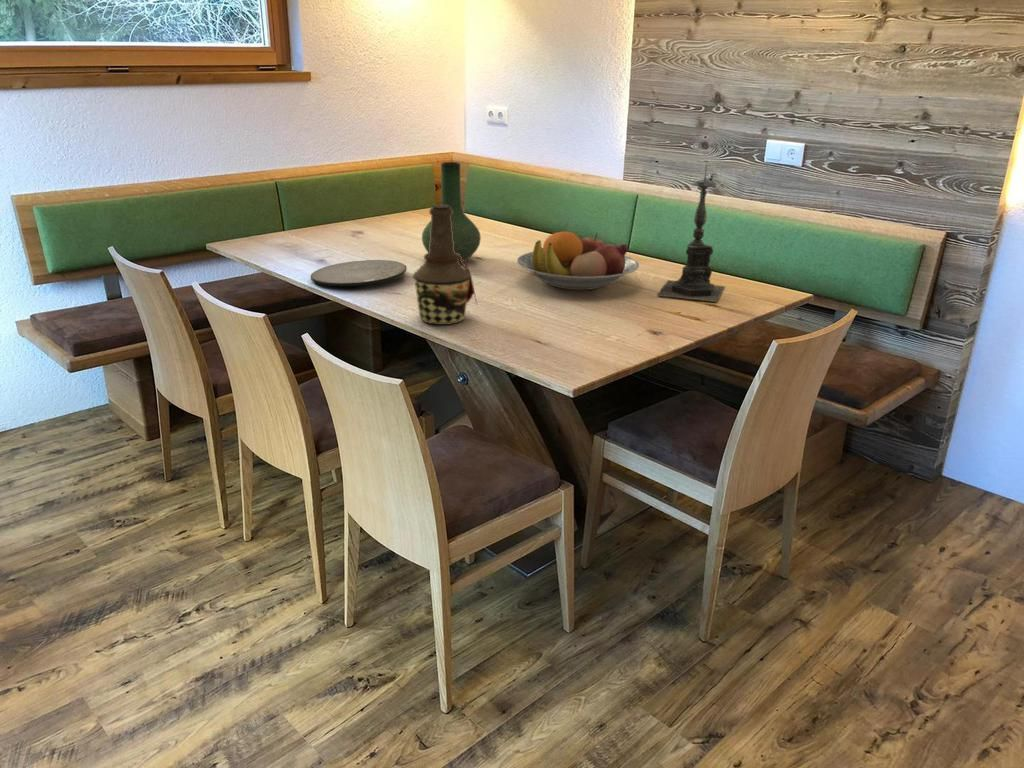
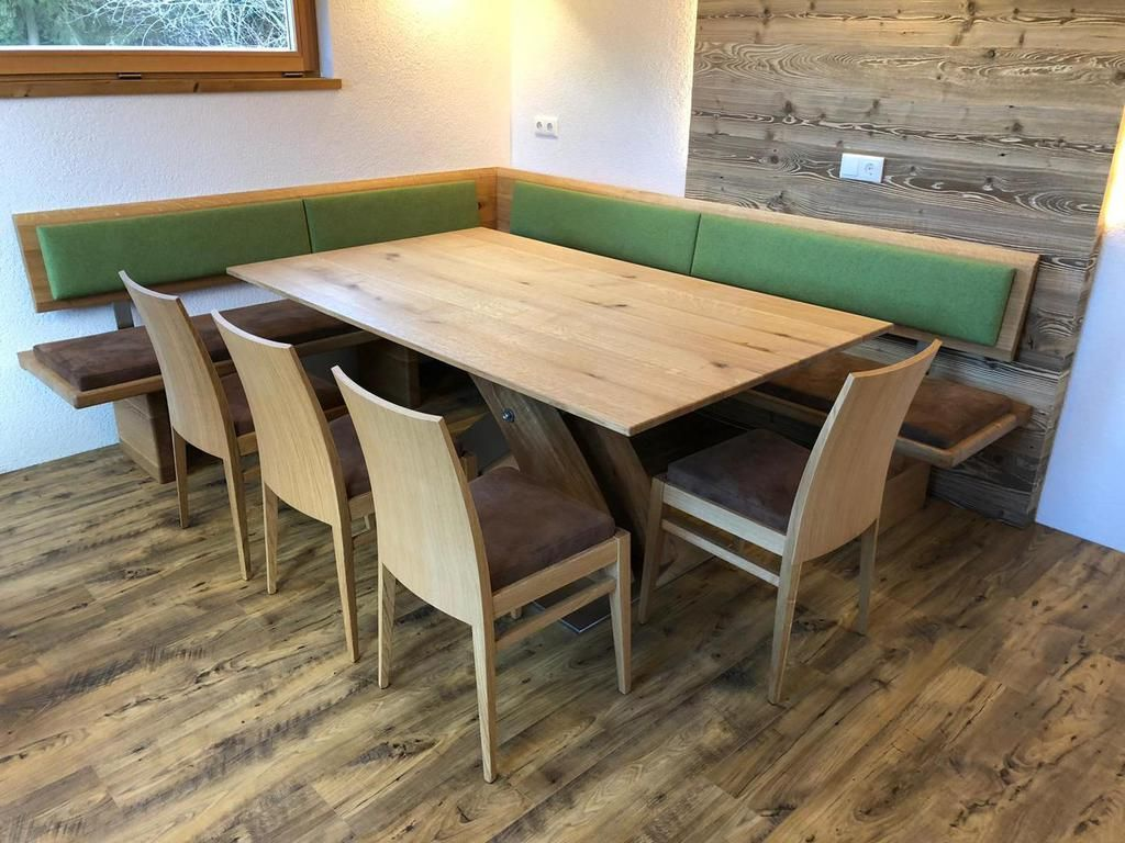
- candle holder (697, 228)
- vase (453, 212)
- plate (359, 272)
- fruit bowl (577, 257)
- bottle (444, 263)
